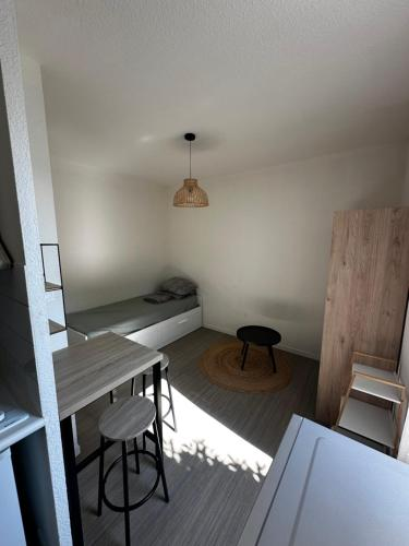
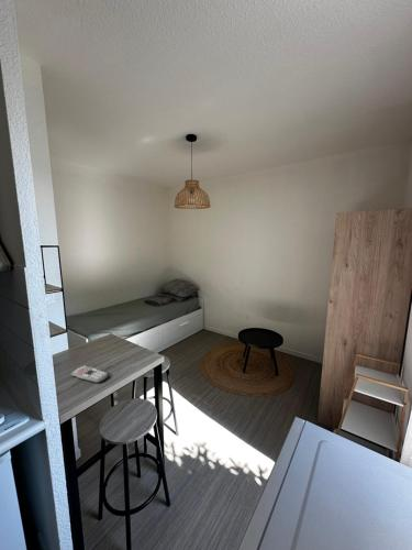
+ remote control (90, 374)
